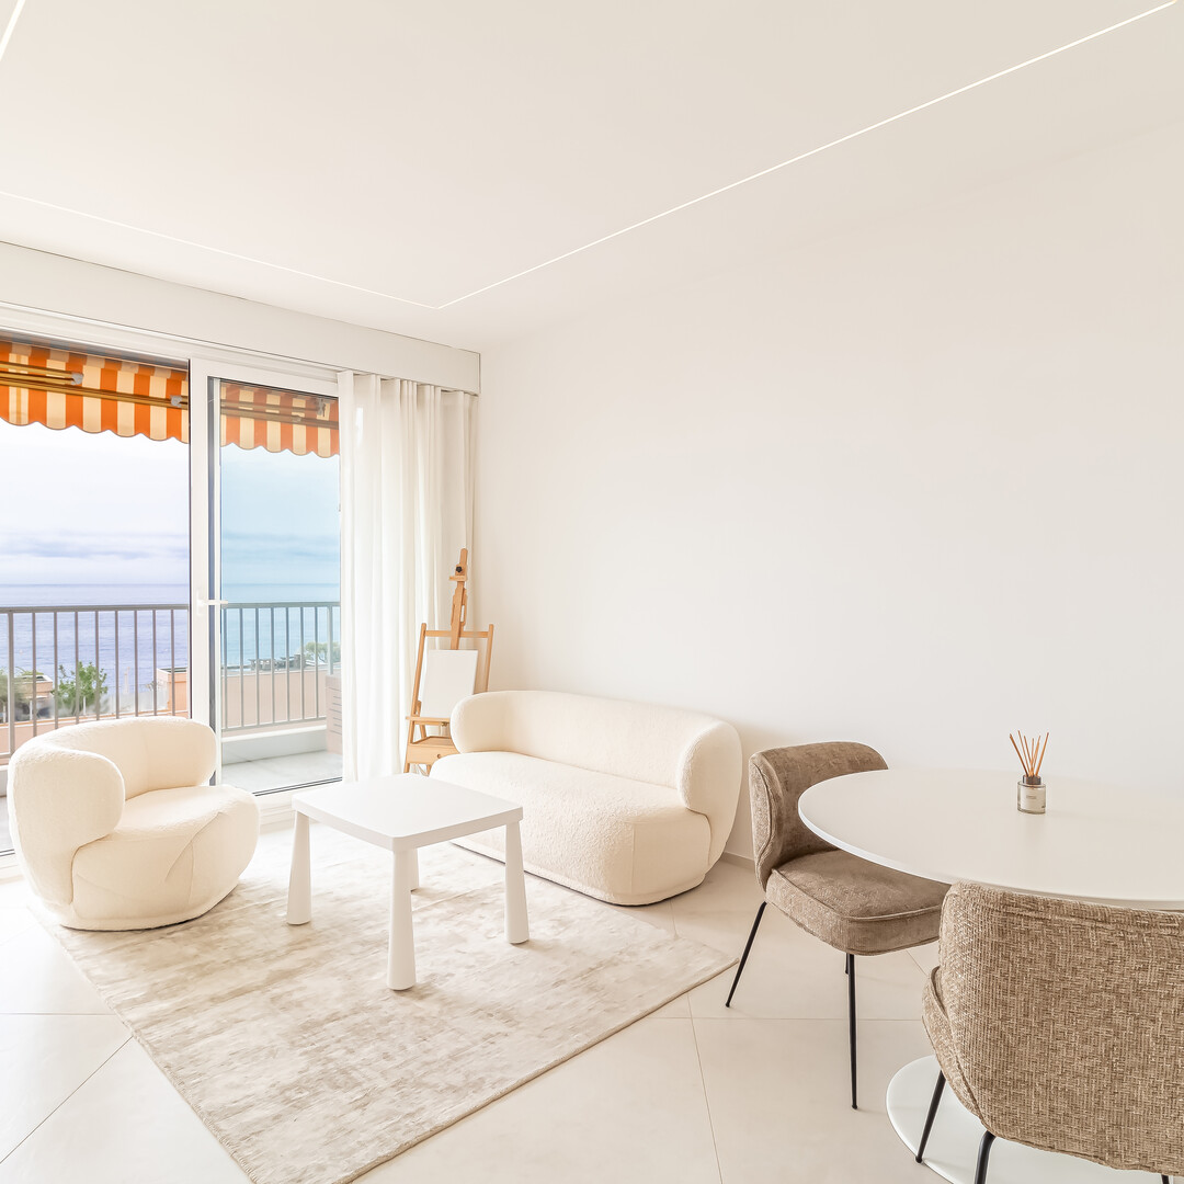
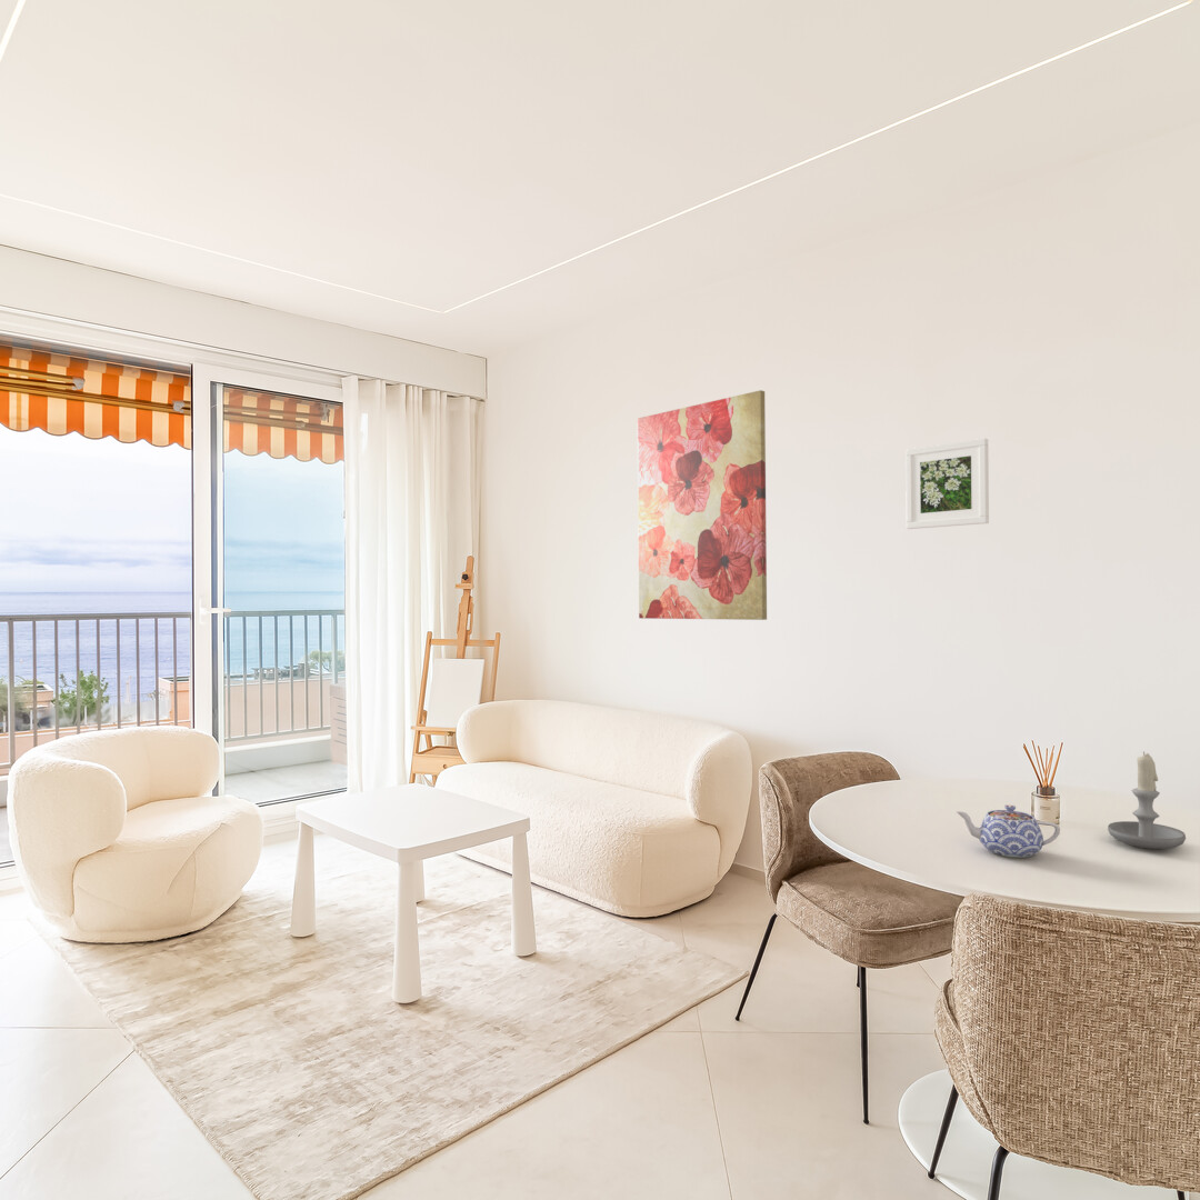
+ candle (1146, 798)
+ teapot (1007, 828)
+ wall art (698, 512)
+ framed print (946, 484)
